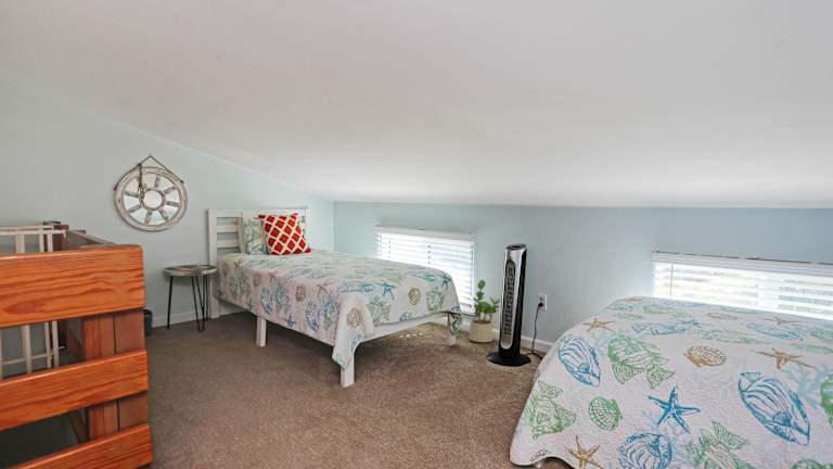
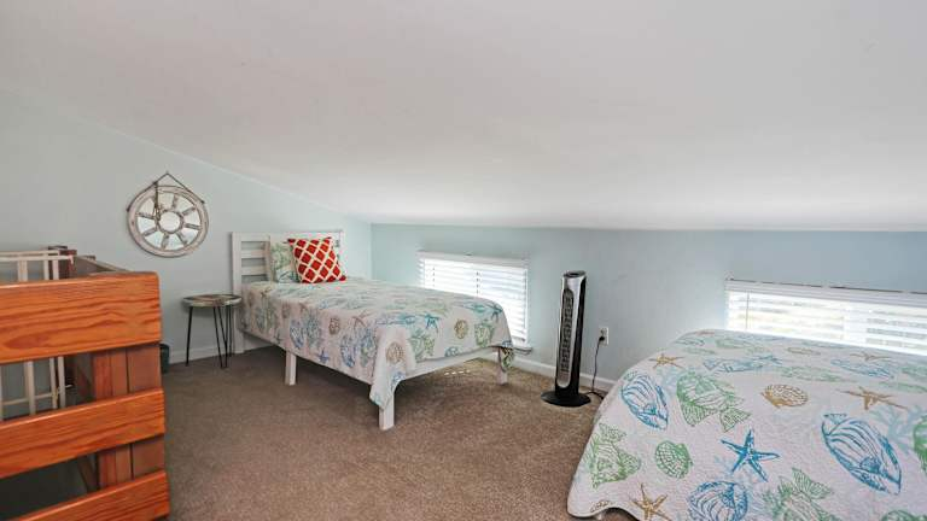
- potted plant (485, 309)
